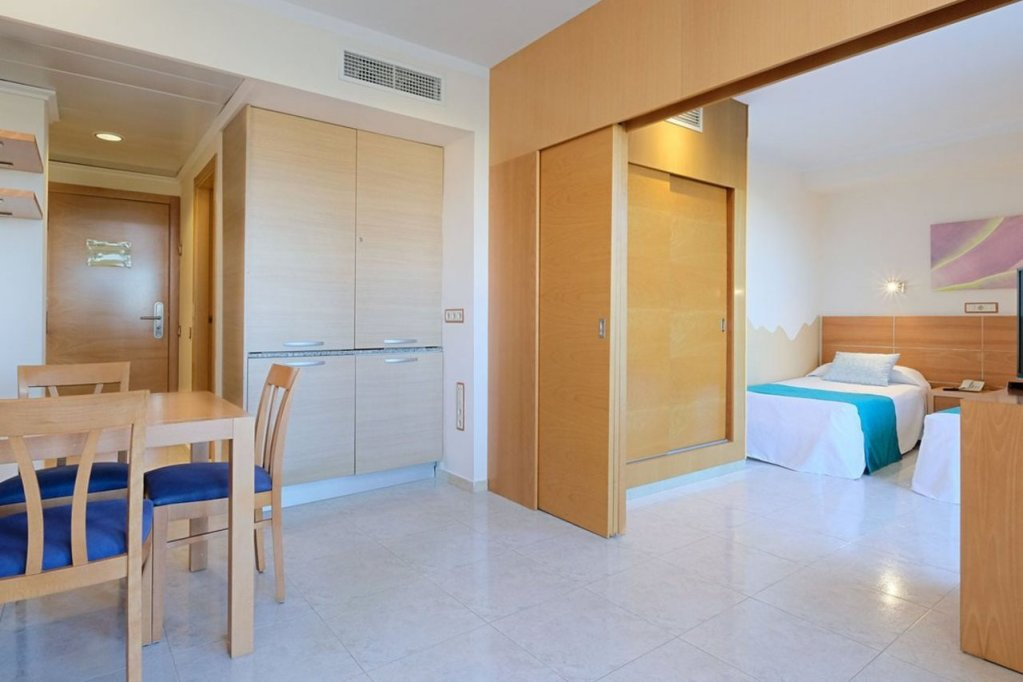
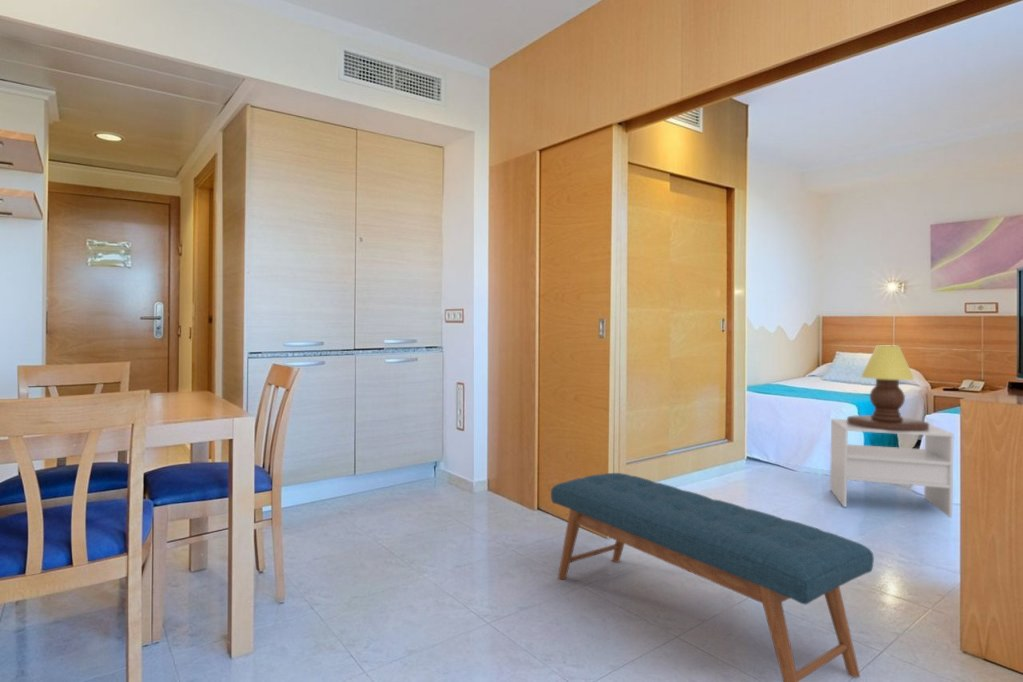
+ table lamp (887, 385)
+ bench (684, 560)
+ nightstand (886, 463)
